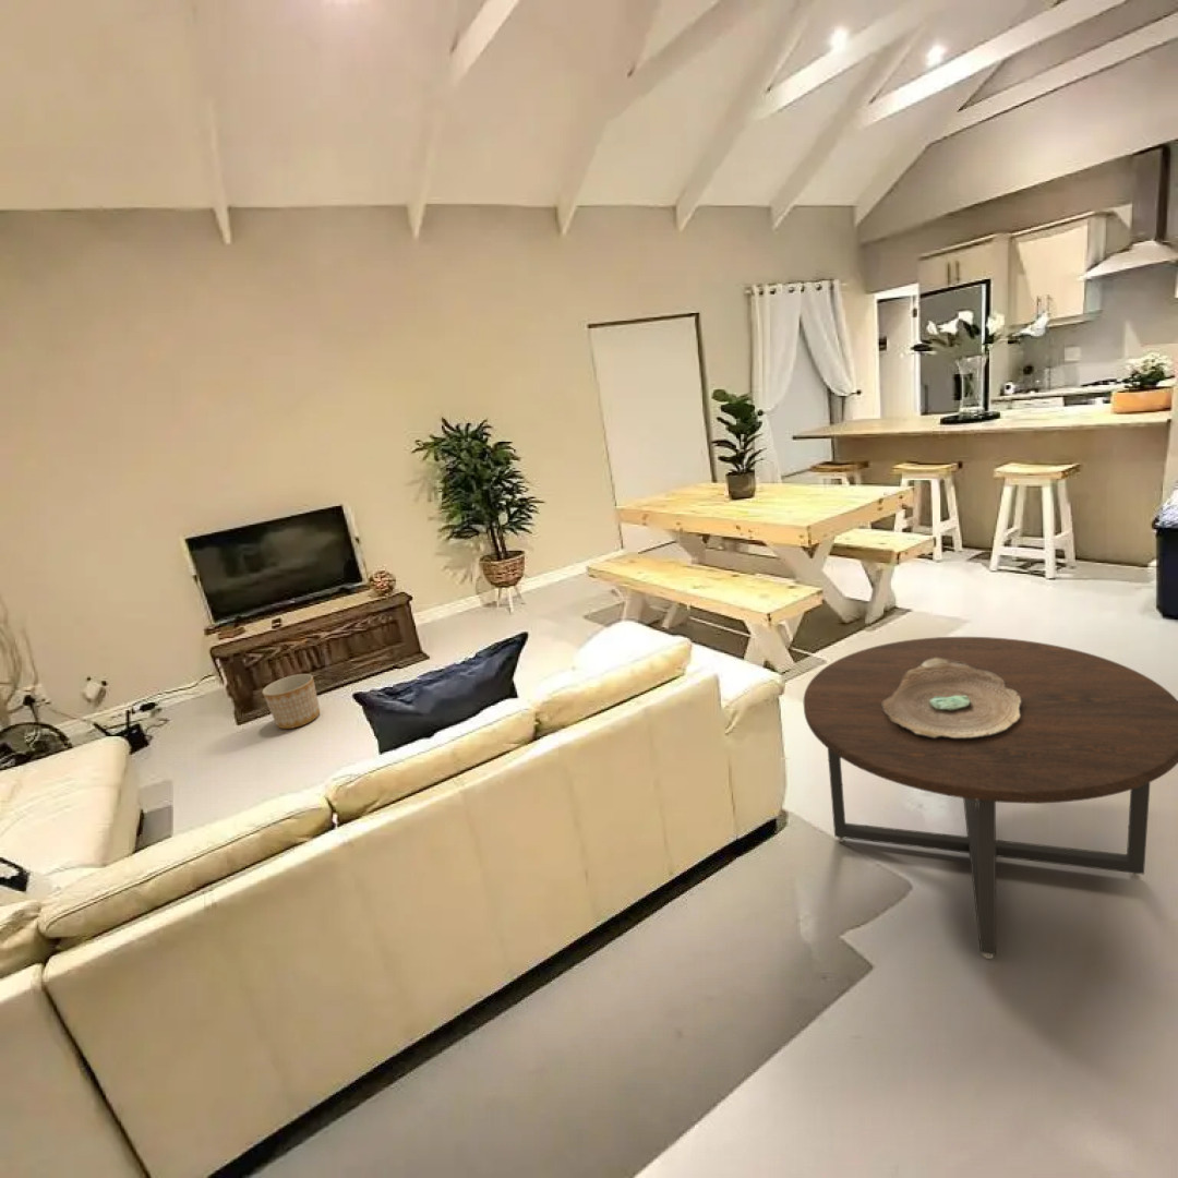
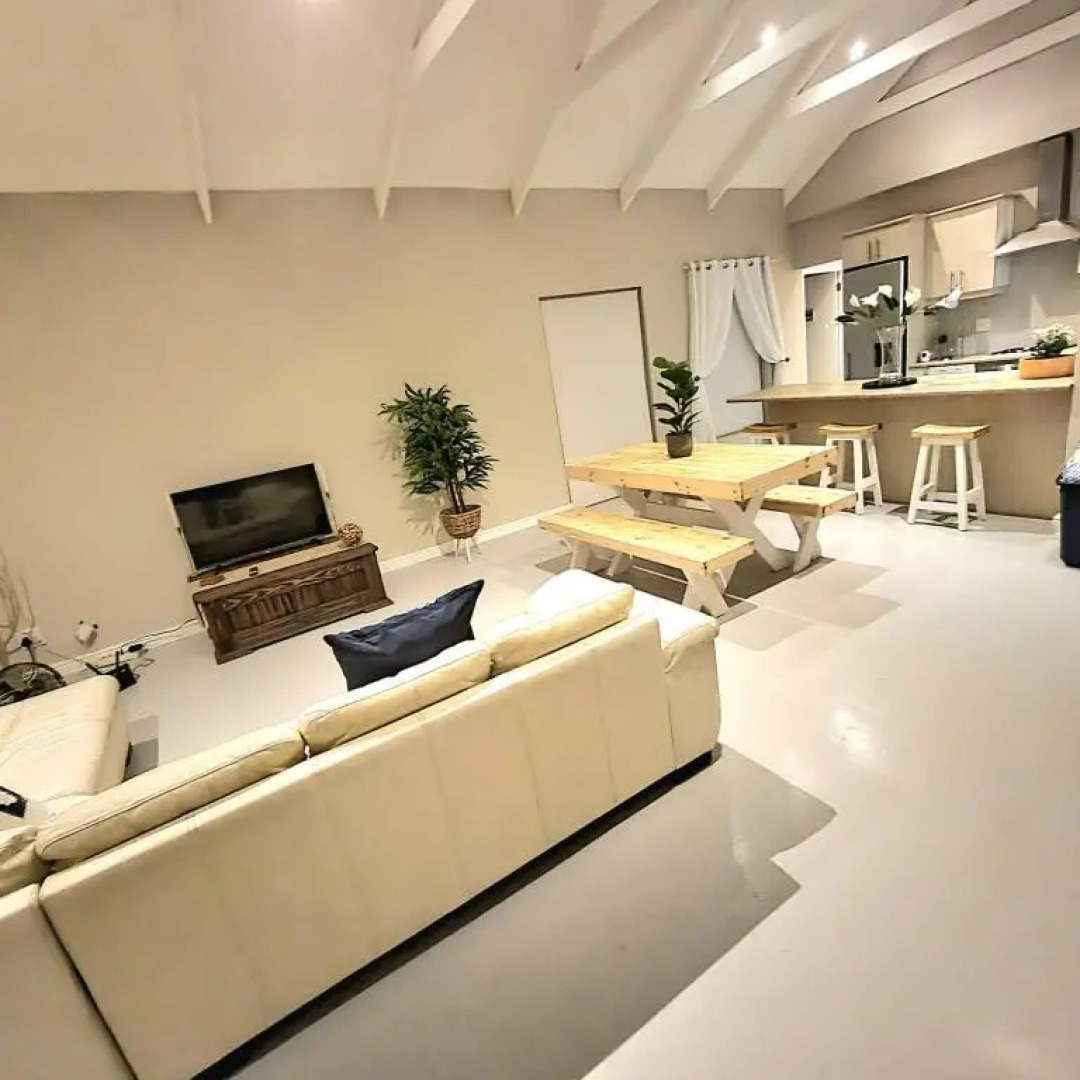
- coffee table (974, 779)
- decorative bowl (949, 696)
- planter (293, 701)
